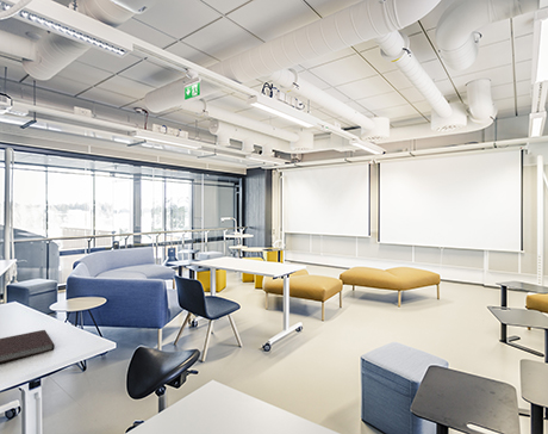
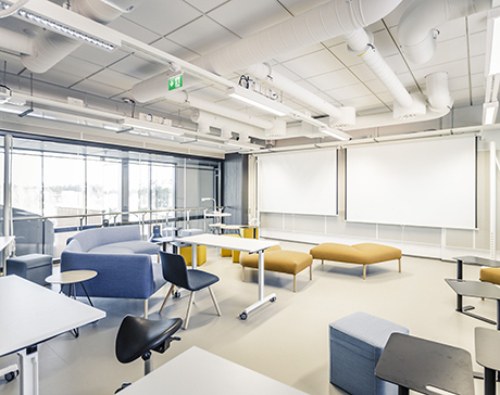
- notebook (23, 345)
